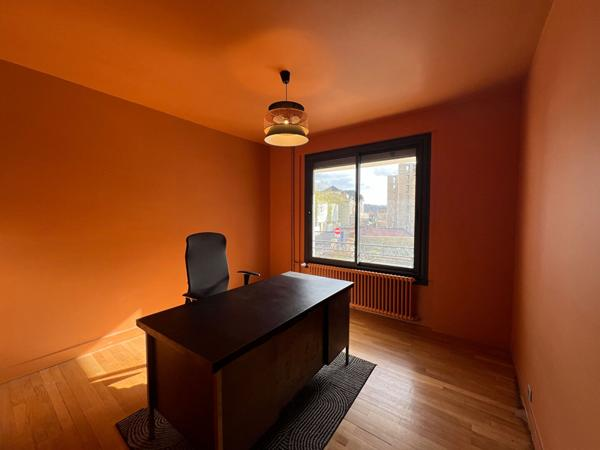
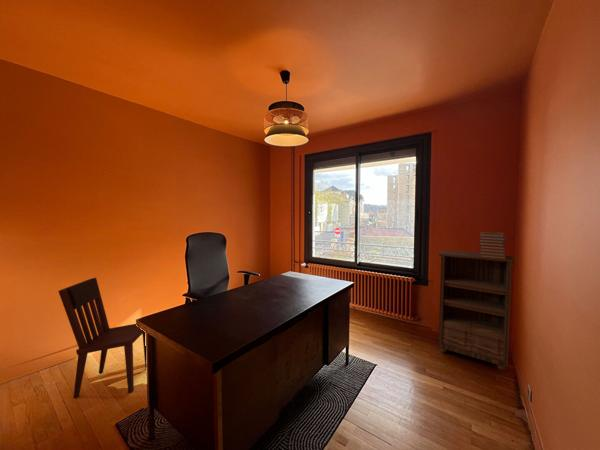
+ dining chair (110, 332)
+ book stack (491, 244)
+ bookshelf (472, 304)
